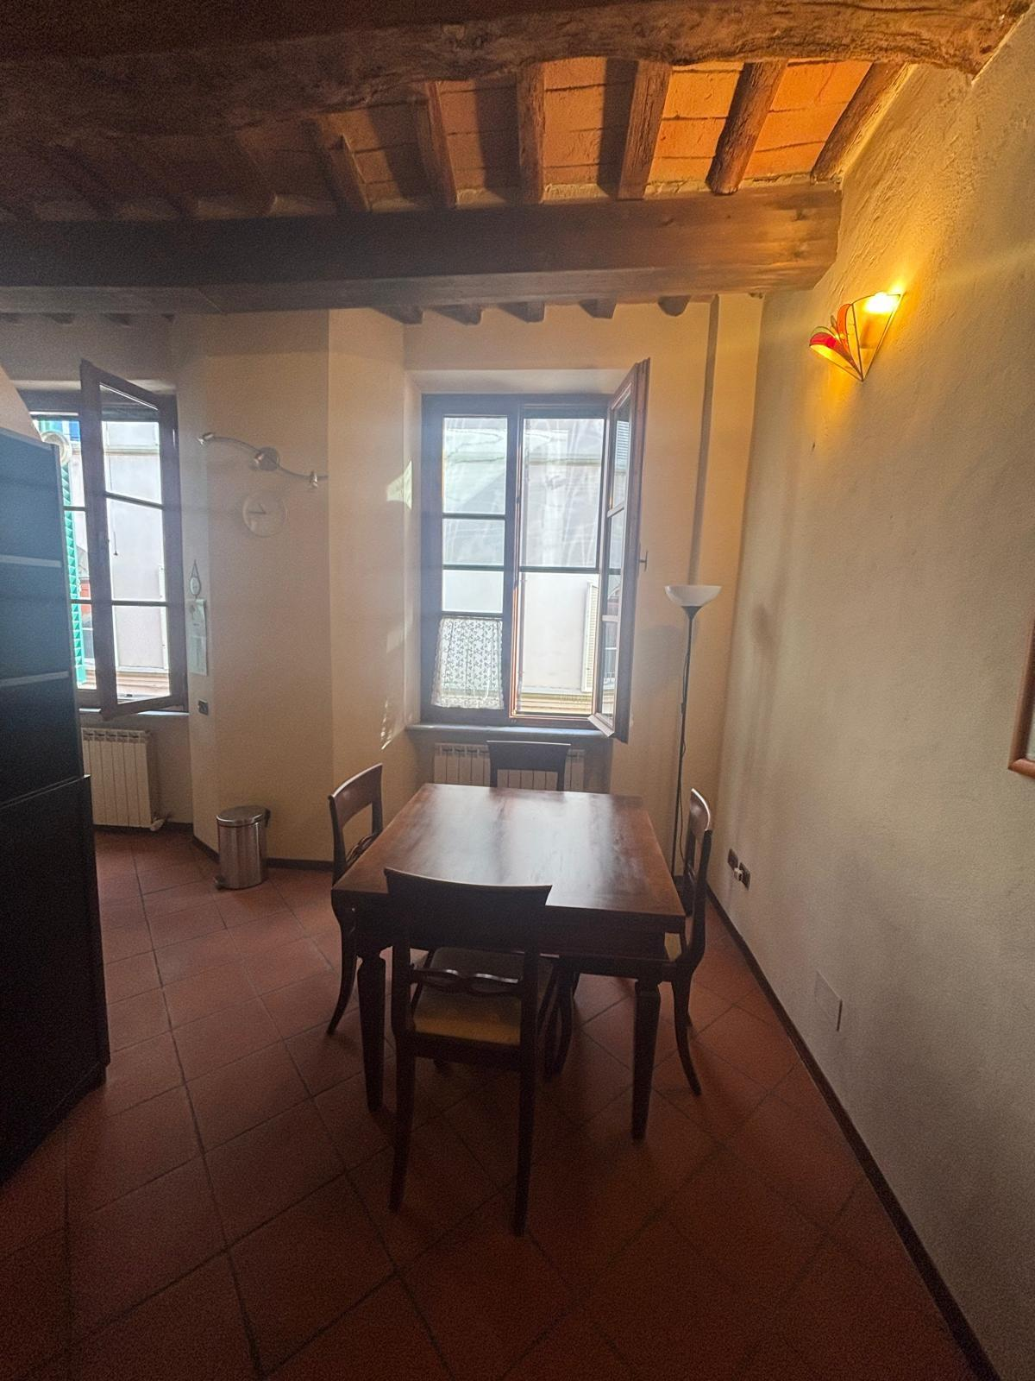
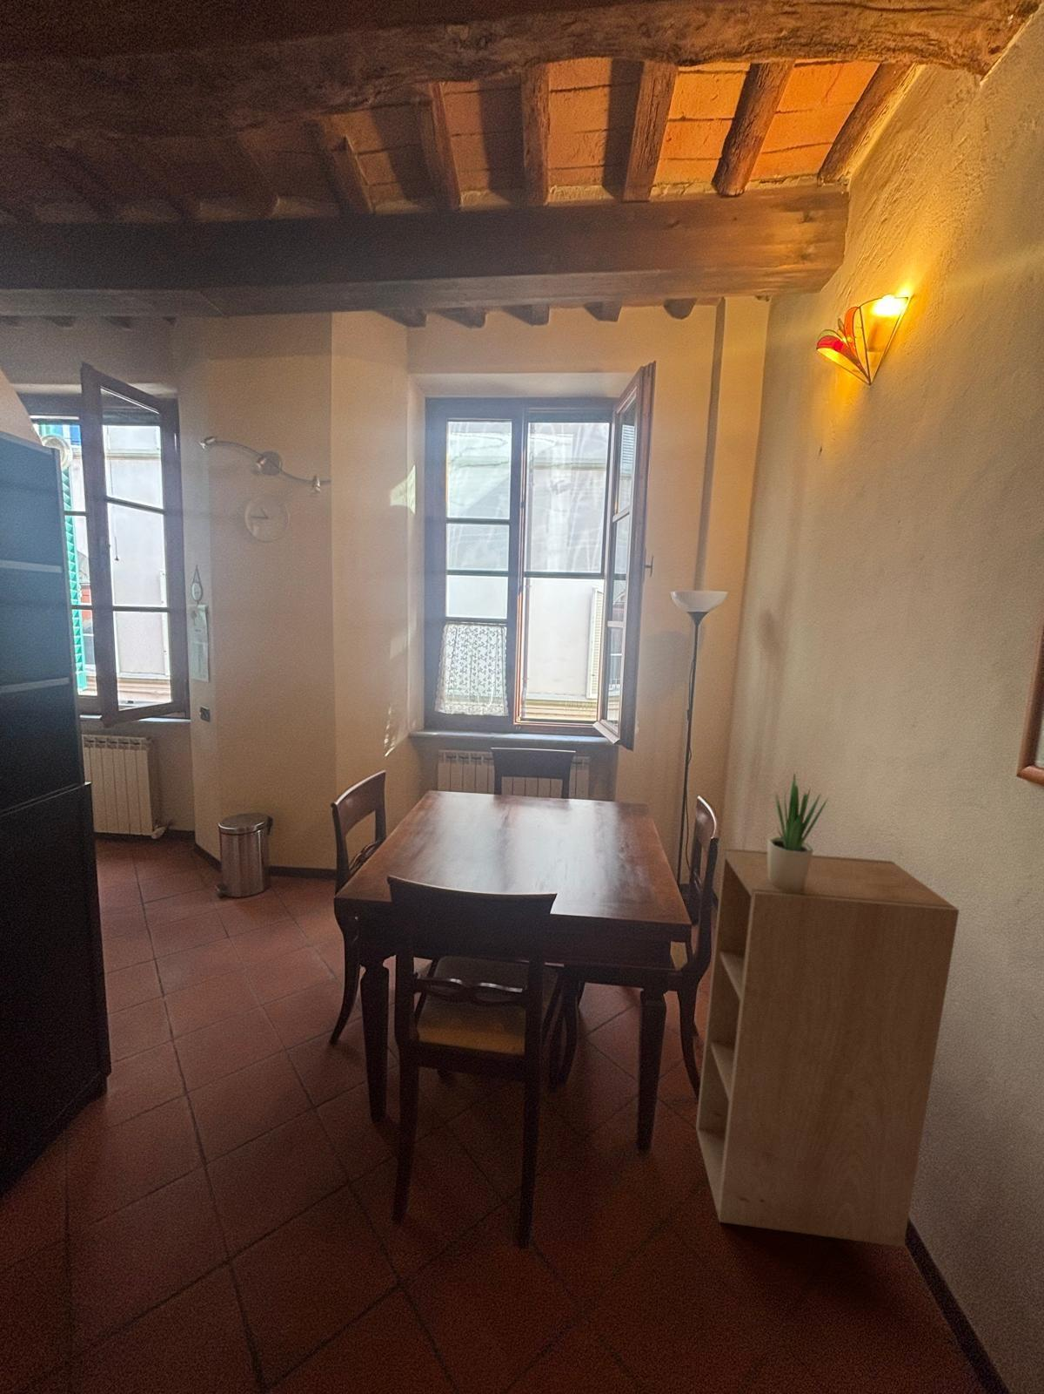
+ shelving unit (808, 1035)
+ potted plant (796, 829)
